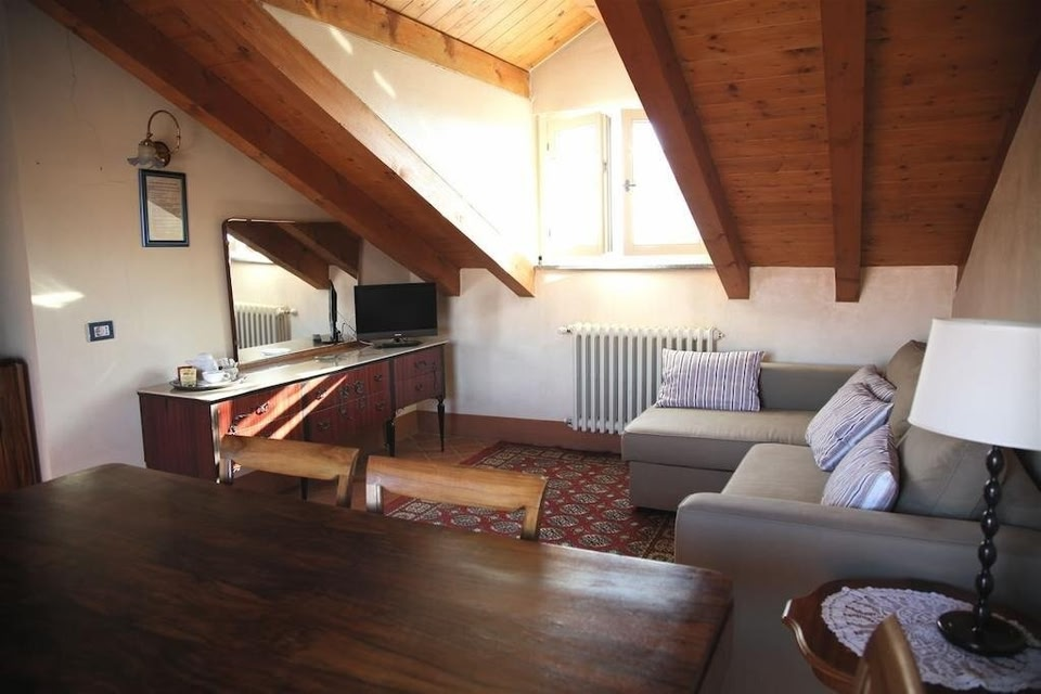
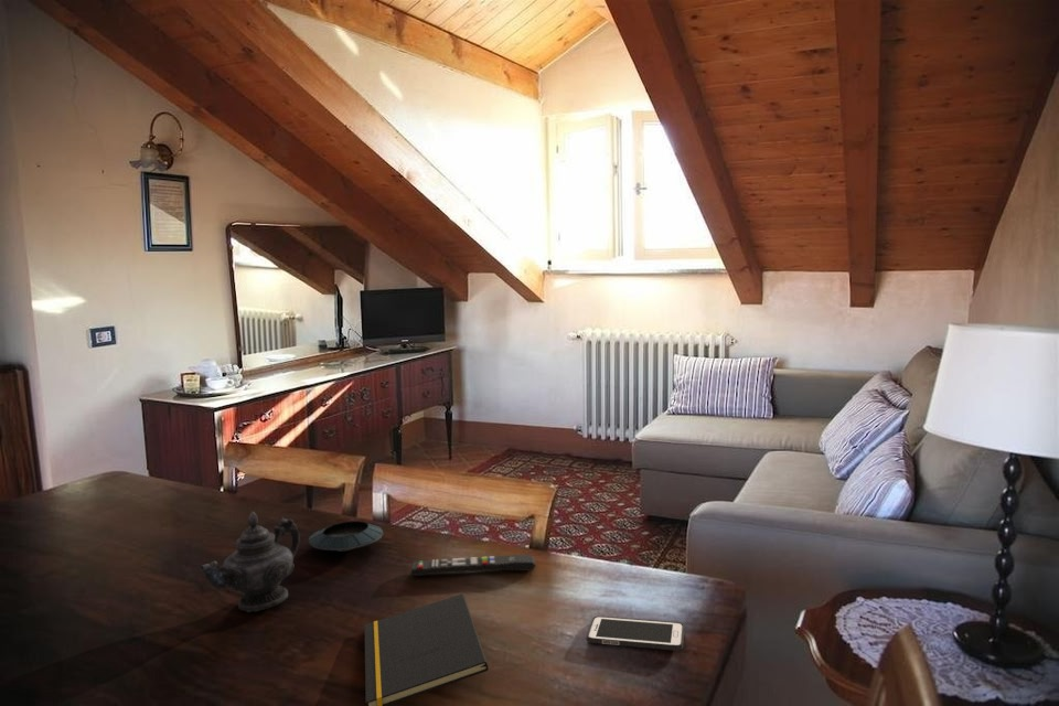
+ notepad (420, 645)
+ cell phone (635, 632)
+ teapot (254, 558)
+ saucer (345, 534)
+ remote control (473, 565)
